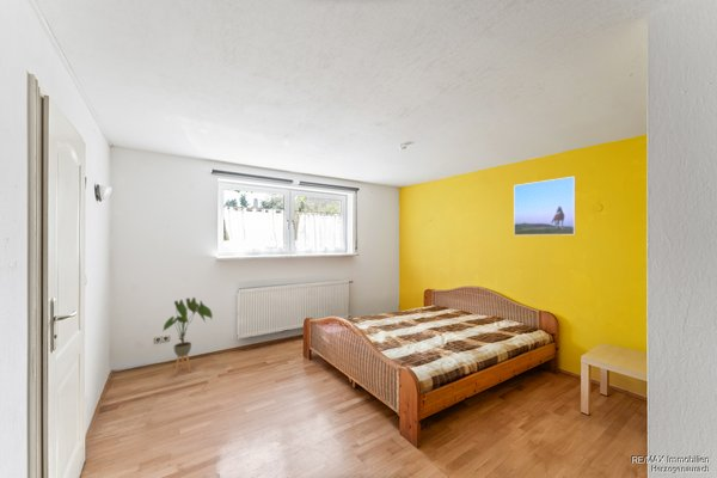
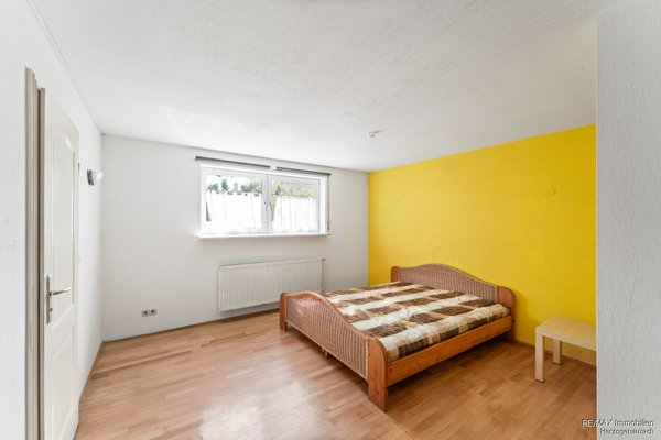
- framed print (541, 208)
- house plant (184, 333)
